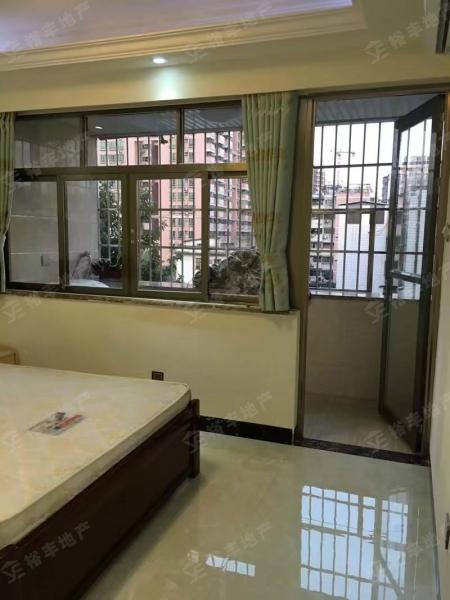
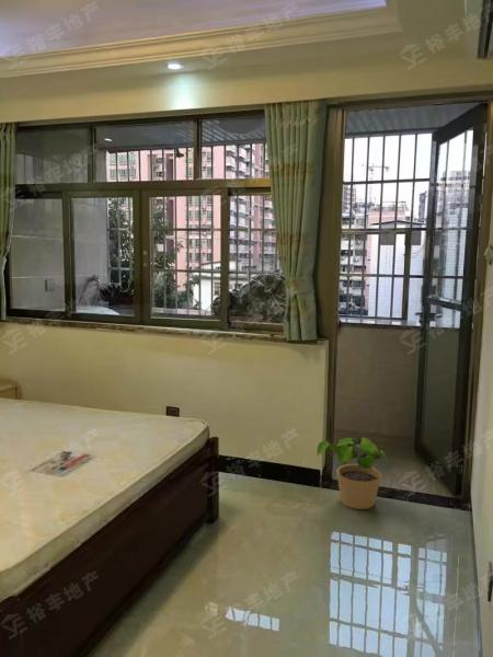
+ potted plant (348, 471)
